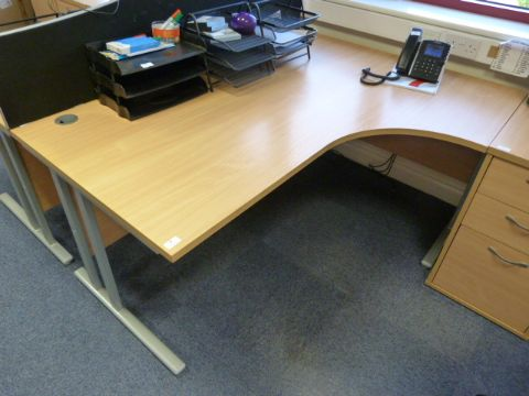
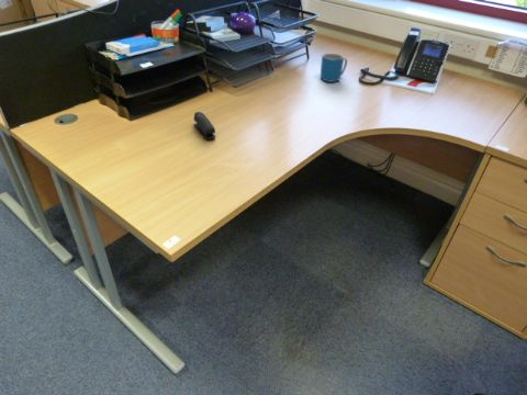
+ stapler (204, 124)
+ mug (334, 67)
